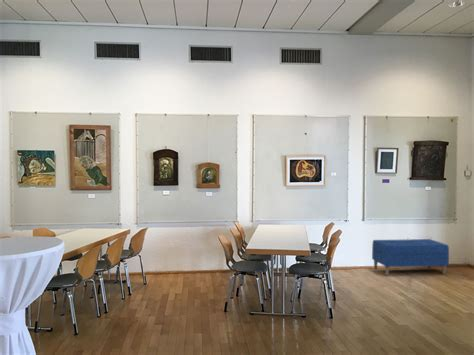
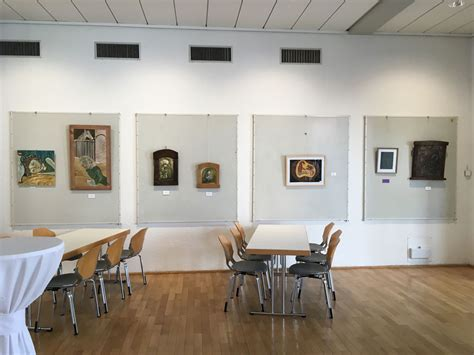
- bench (409, 257)
